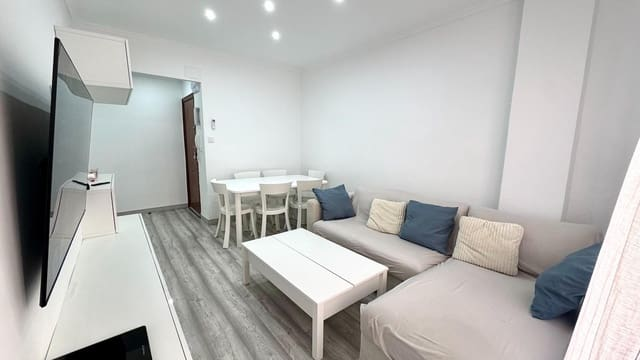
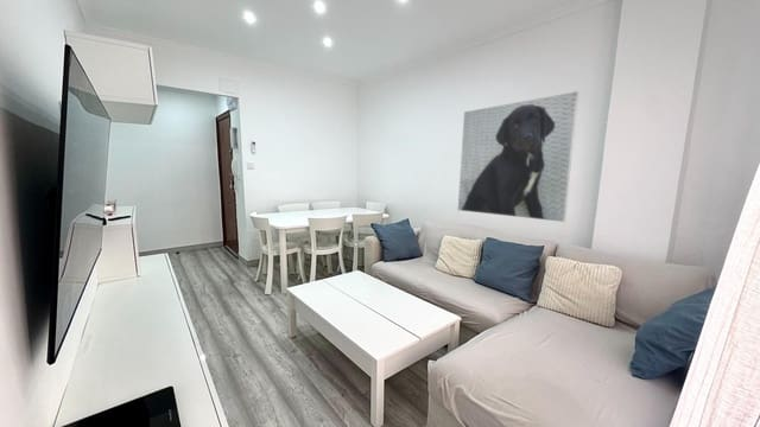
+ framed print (508, 160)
